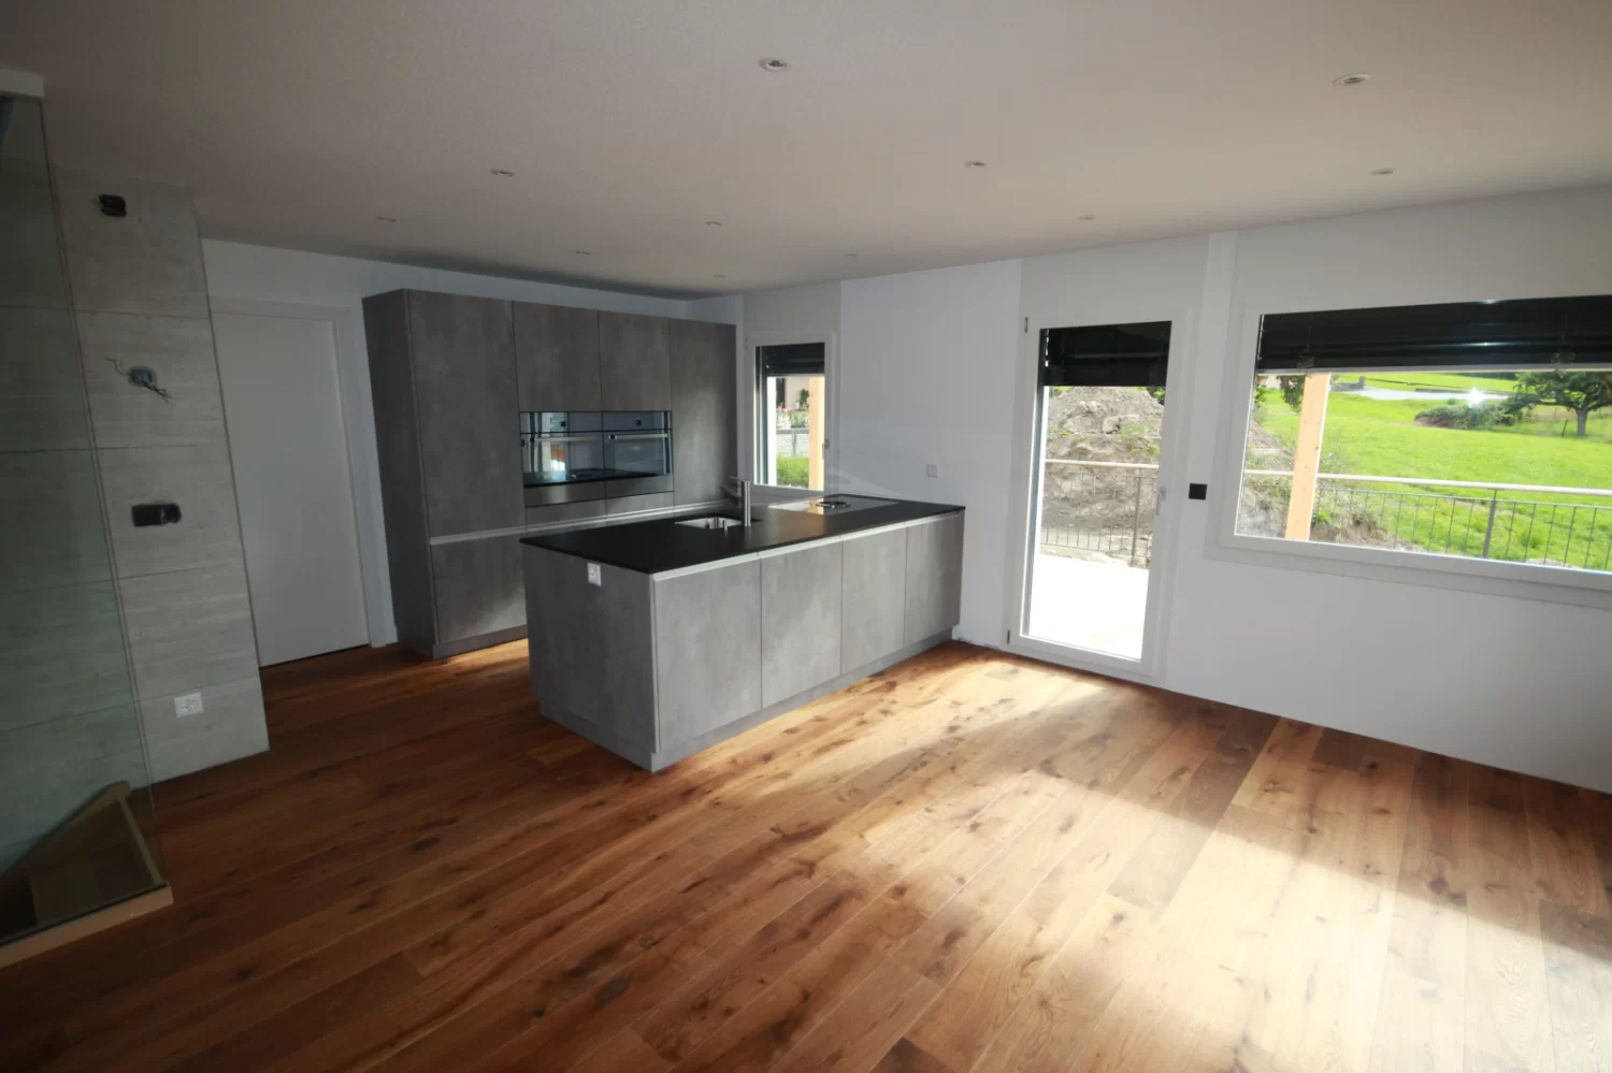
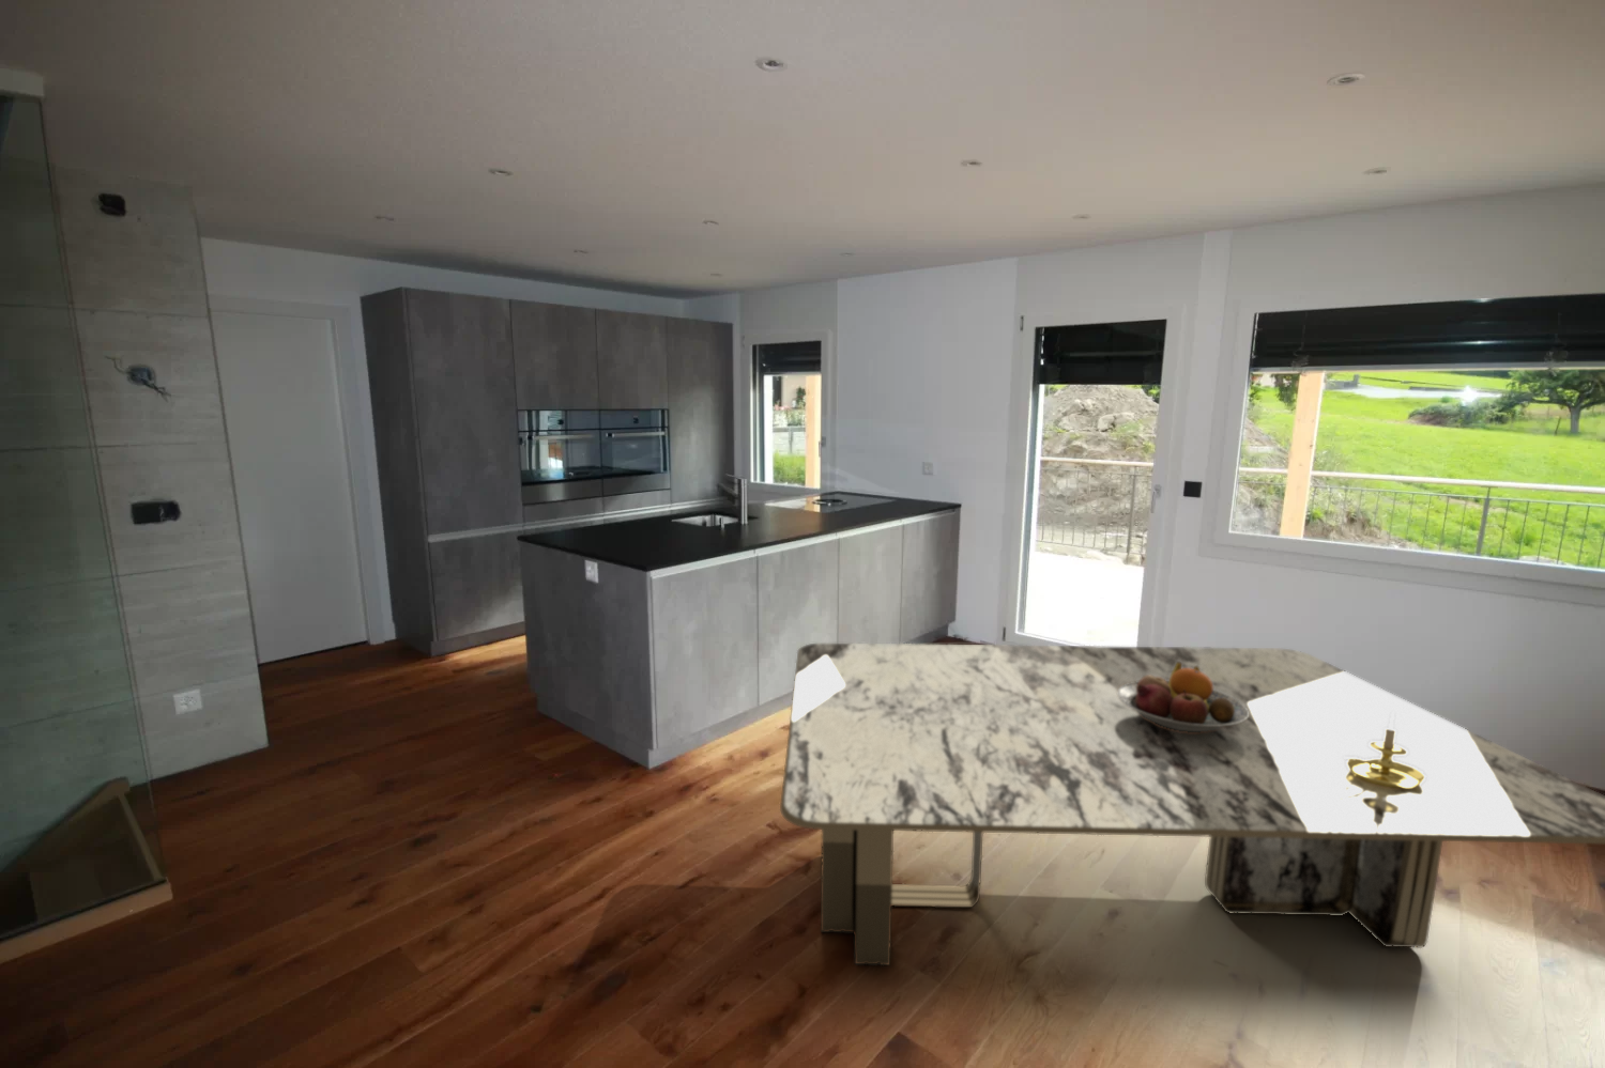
+ candle holder (1383, 743)
+ fruit bowl (1180, 696)
+ dining table (1104, 809)
